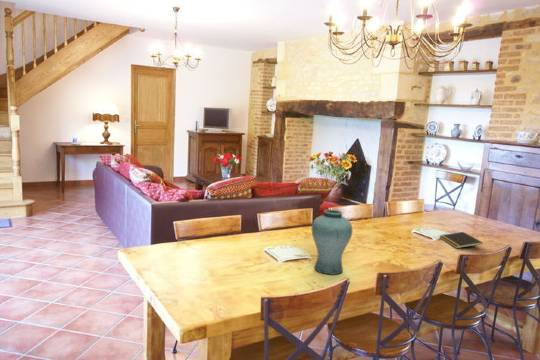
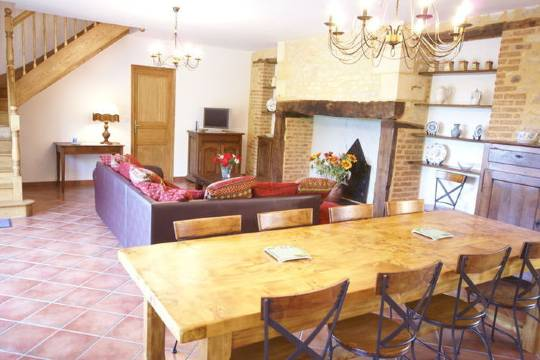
- vase (330, 240)
- notepad (459, 239)
